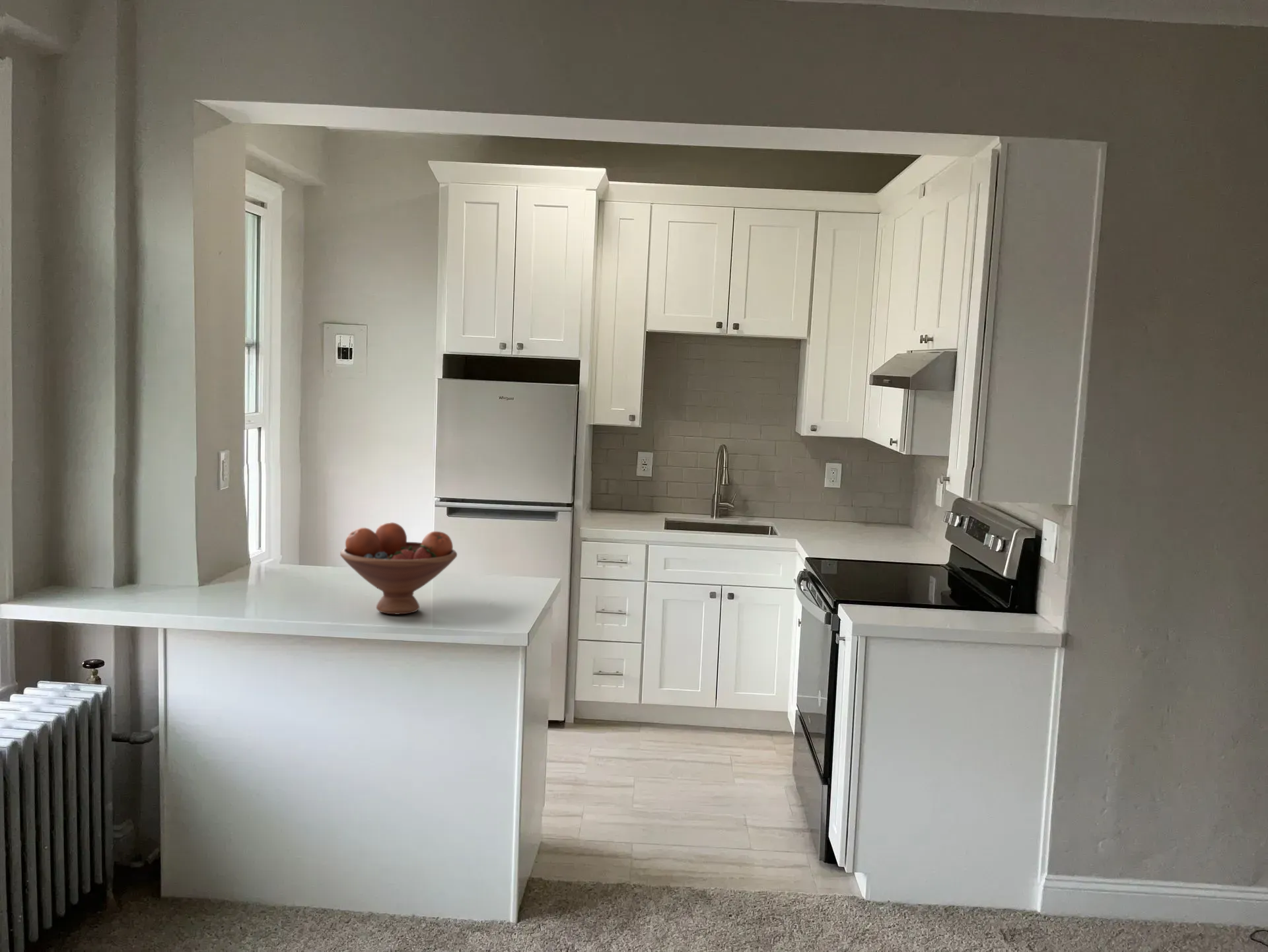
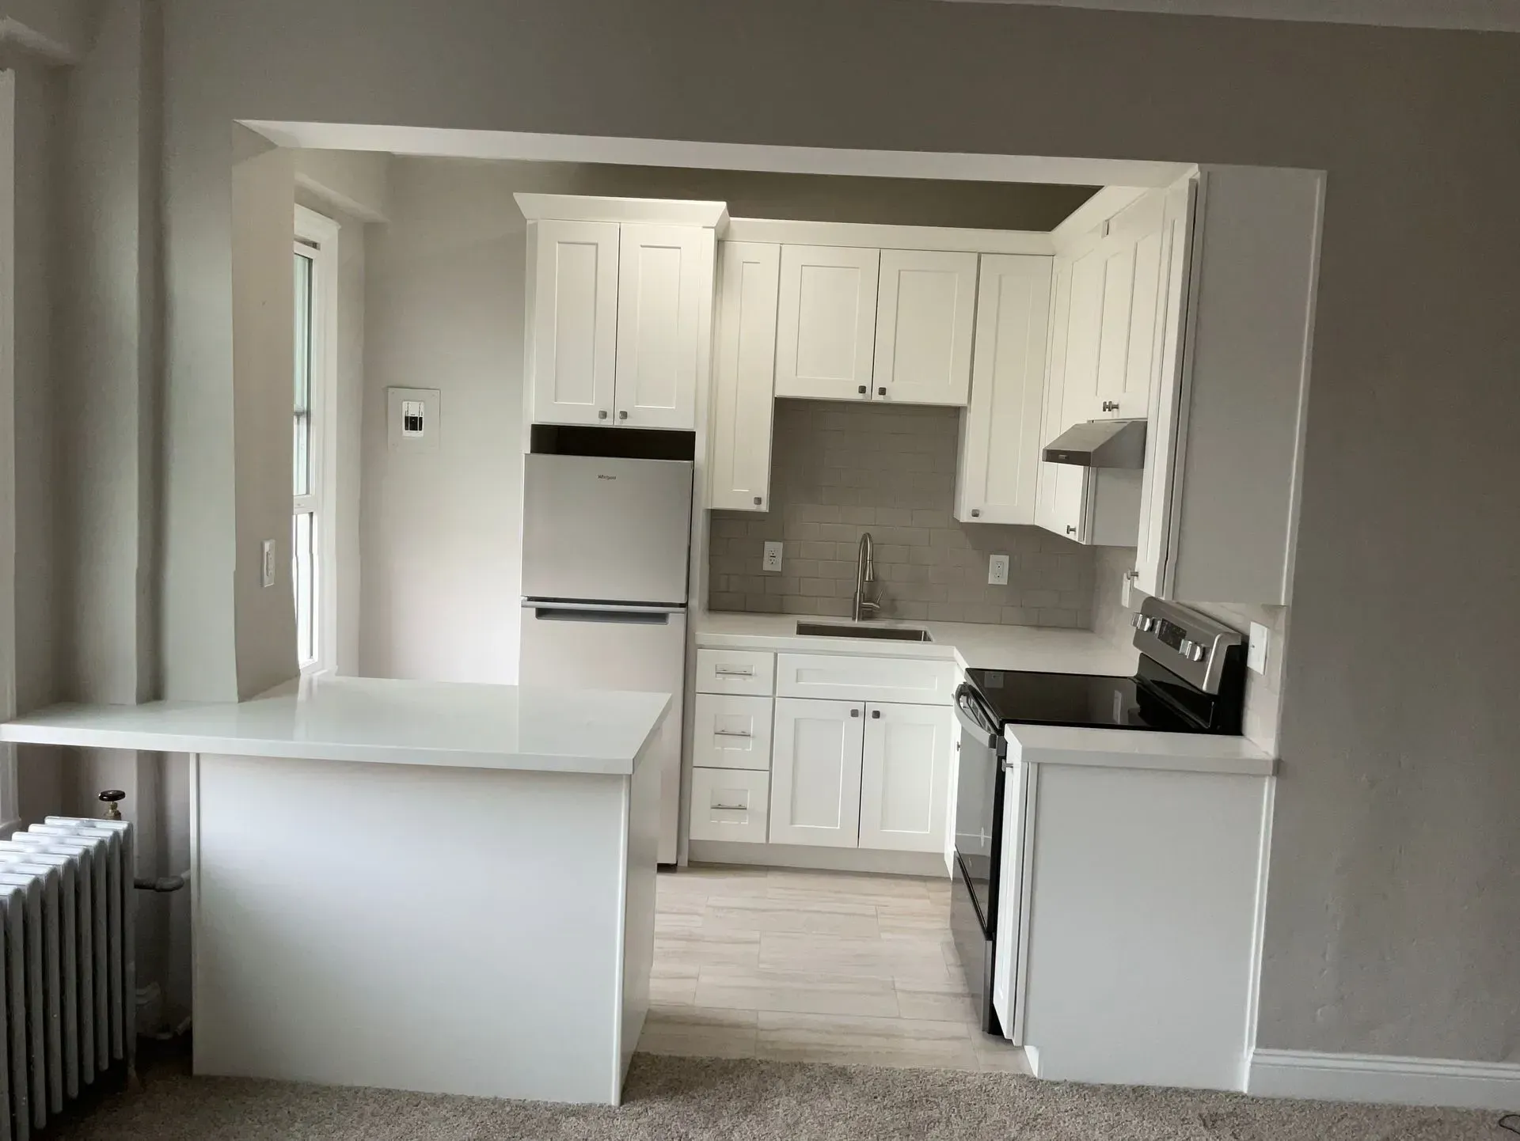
- fruit bowl (399, 569)
